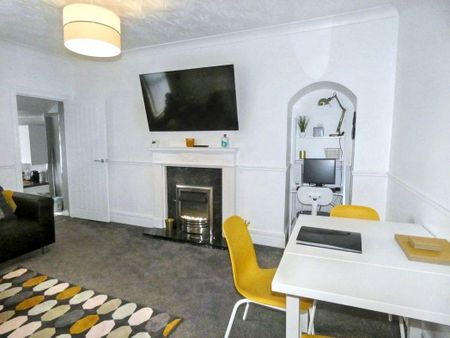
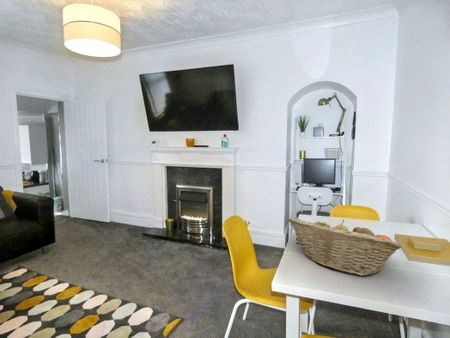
+ fruit basket (338, 238)
